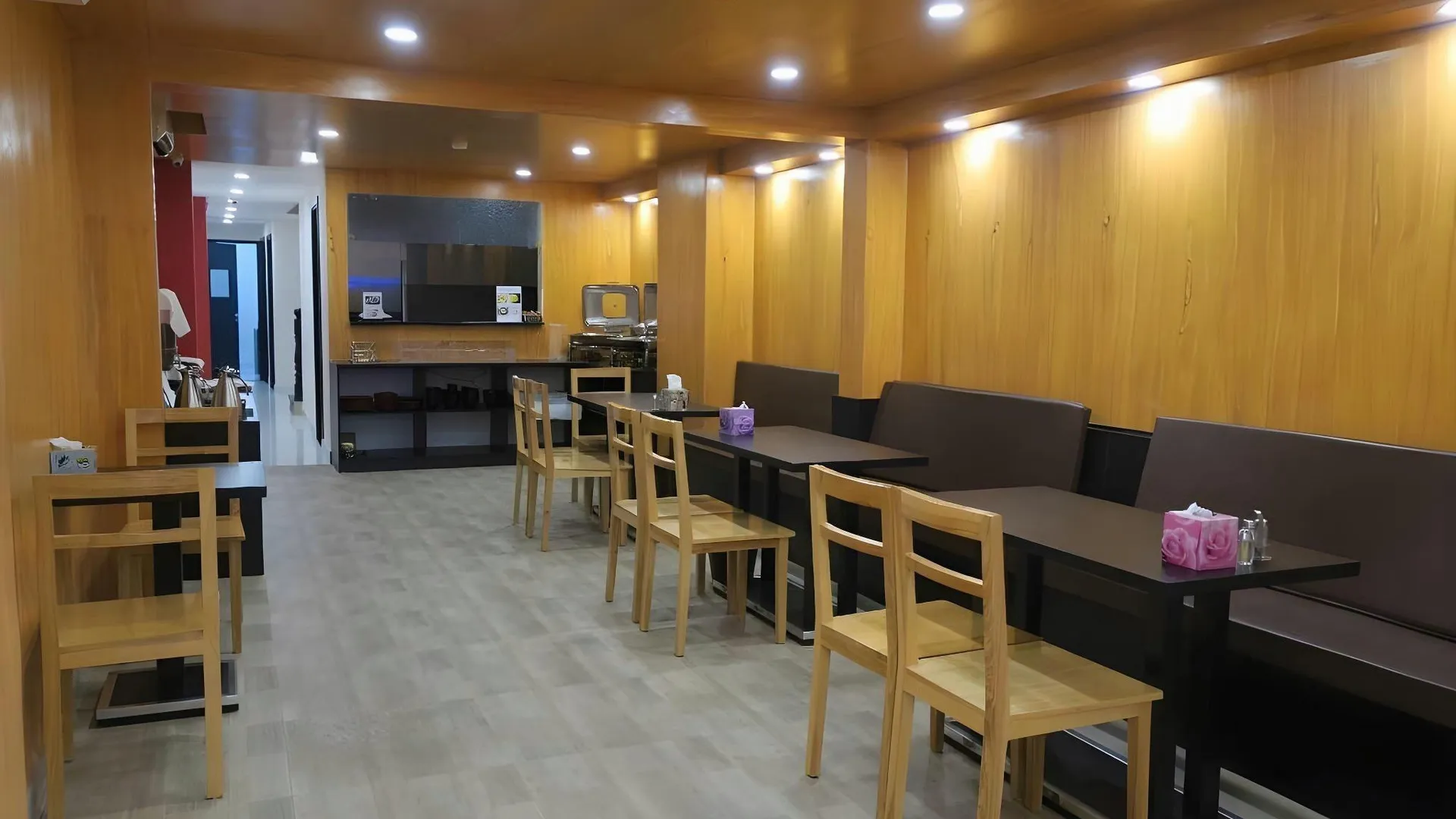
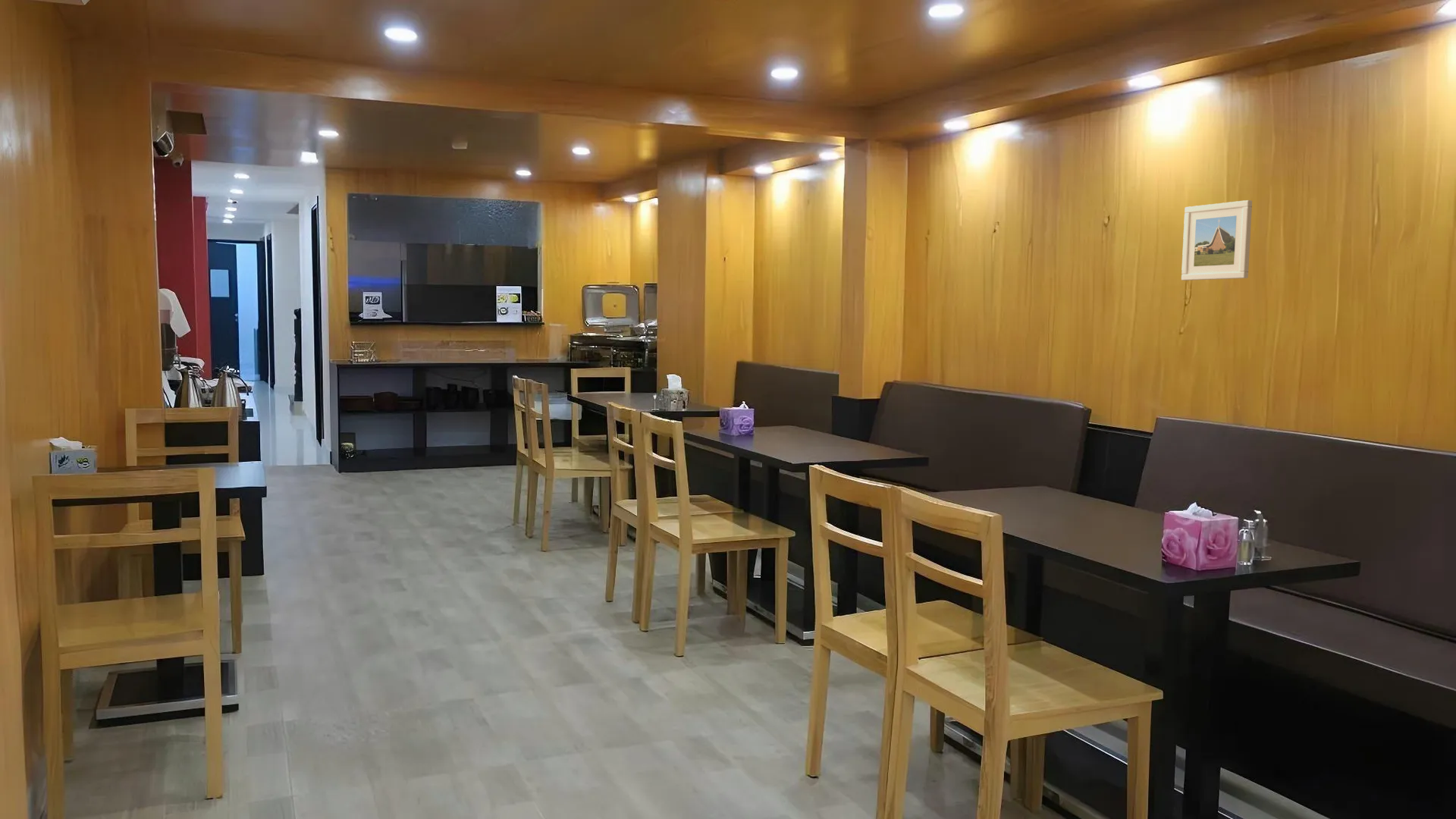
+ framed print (1215, 241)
